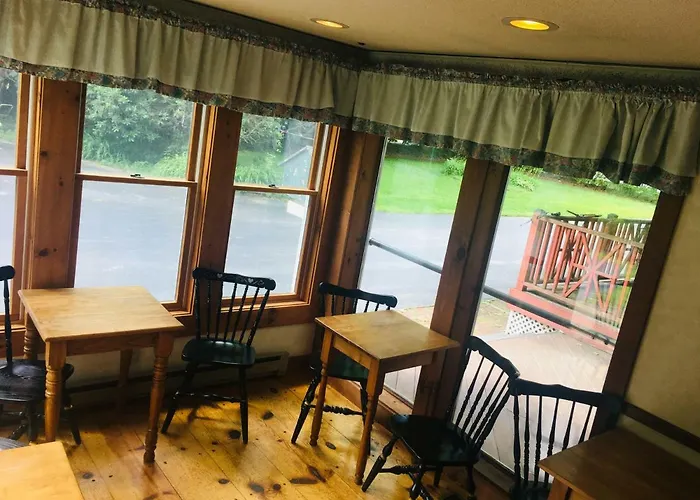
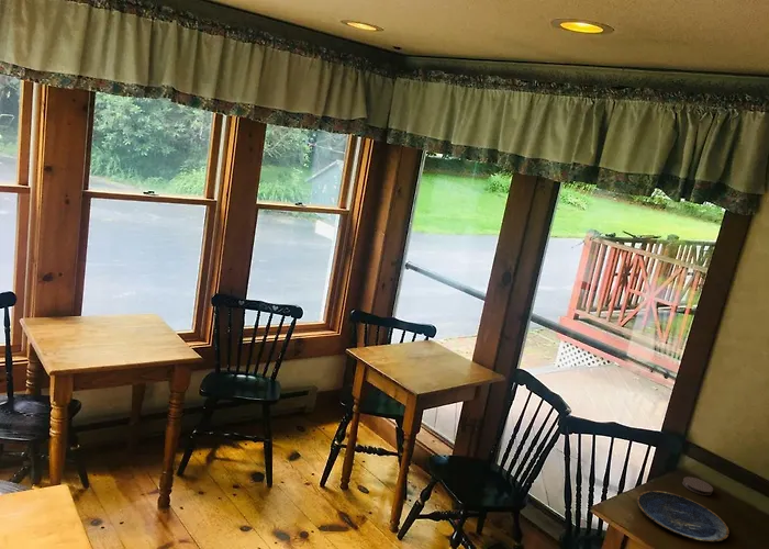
+ plate (681, 516)
+ coaster (698, 485)
